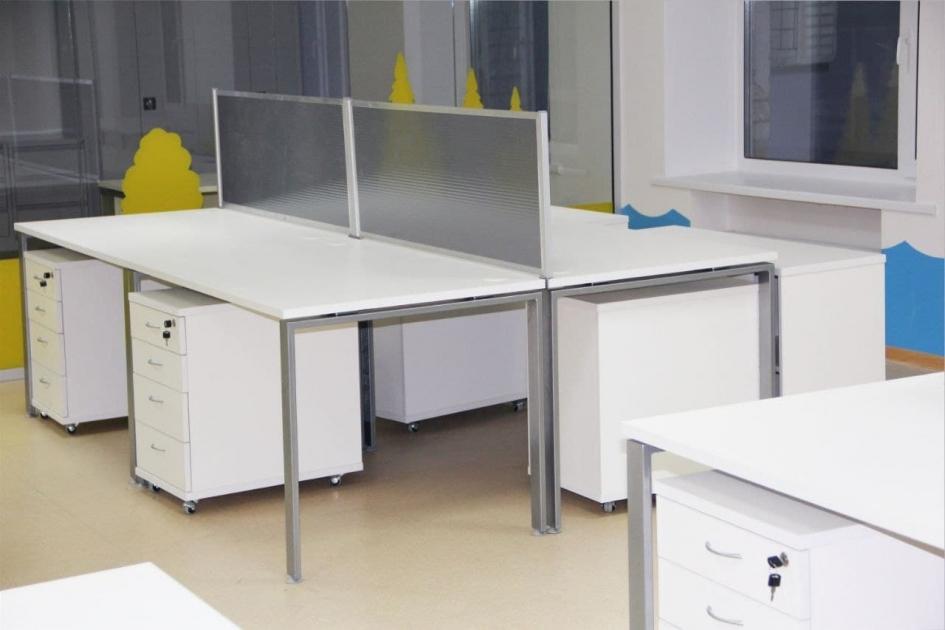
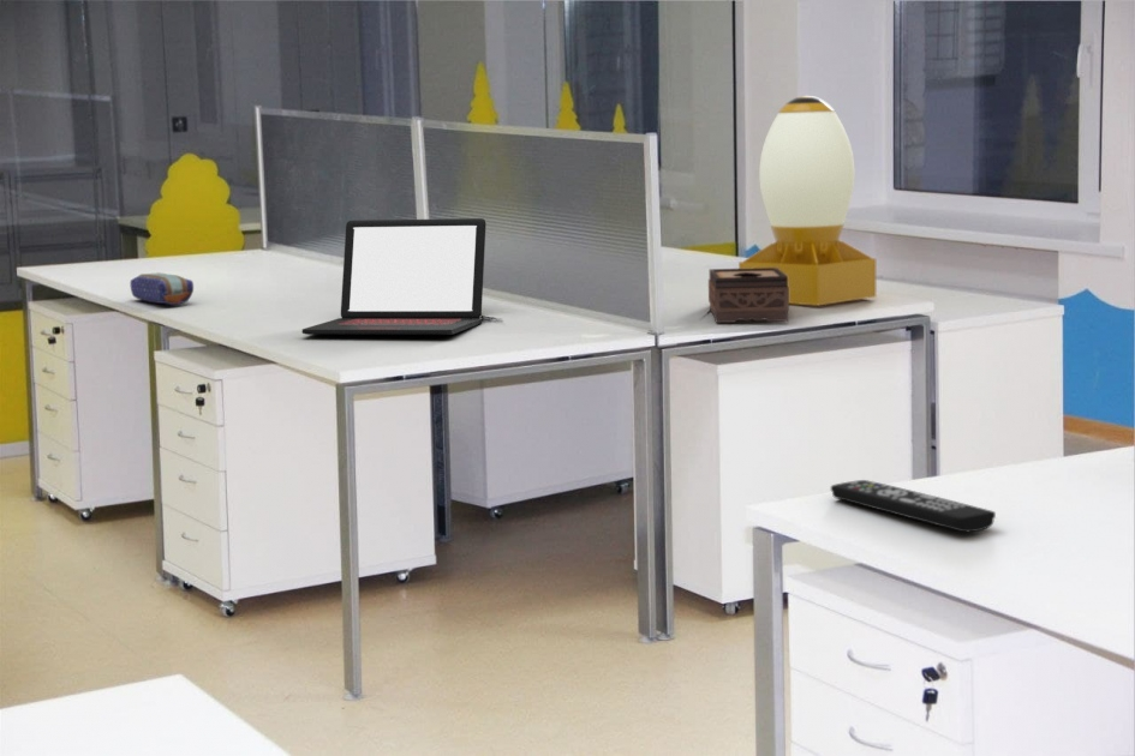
+ desk lamp (806, 198)
+ pencil case (161, 288)
+ tissue box (747, 294)
+ laptop (395, 275)
+ remote control (909, 504)
